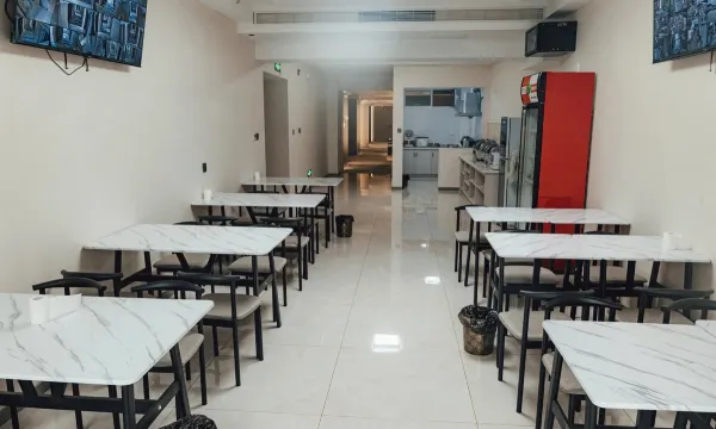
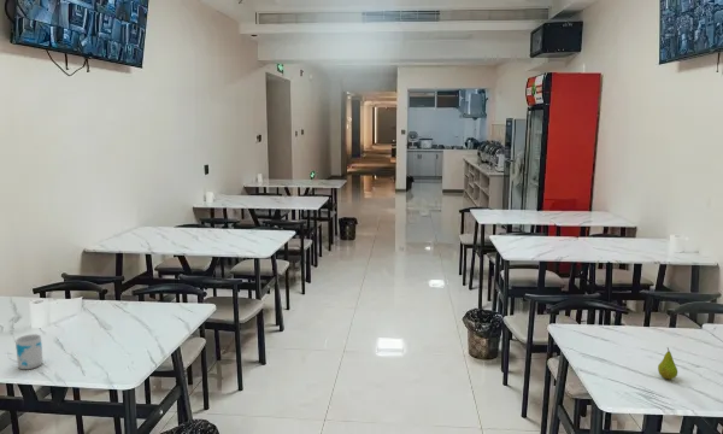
+ fruit (668, 362)
+ mug (28, 350)
